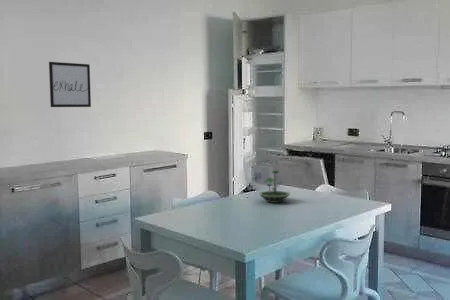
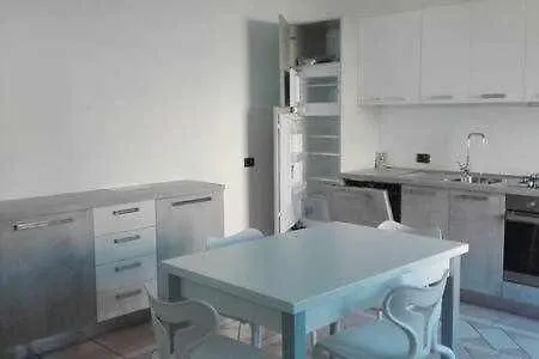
- terrarium (274, 176)
- wall art (70, 85)
